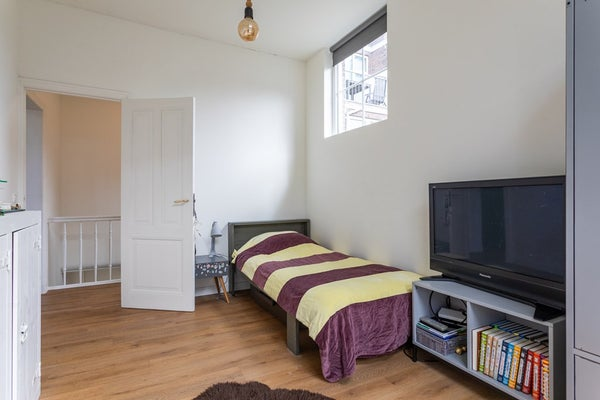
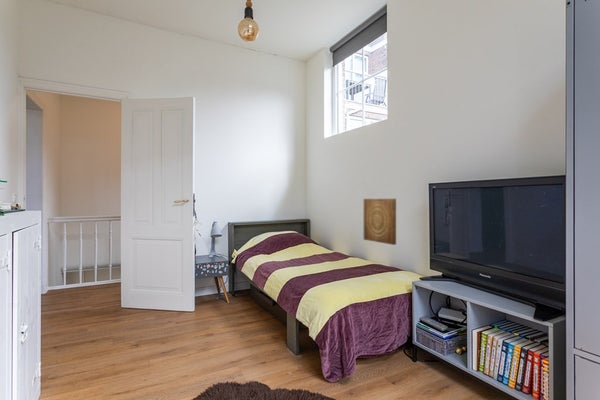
+ wall art (378, 220)
